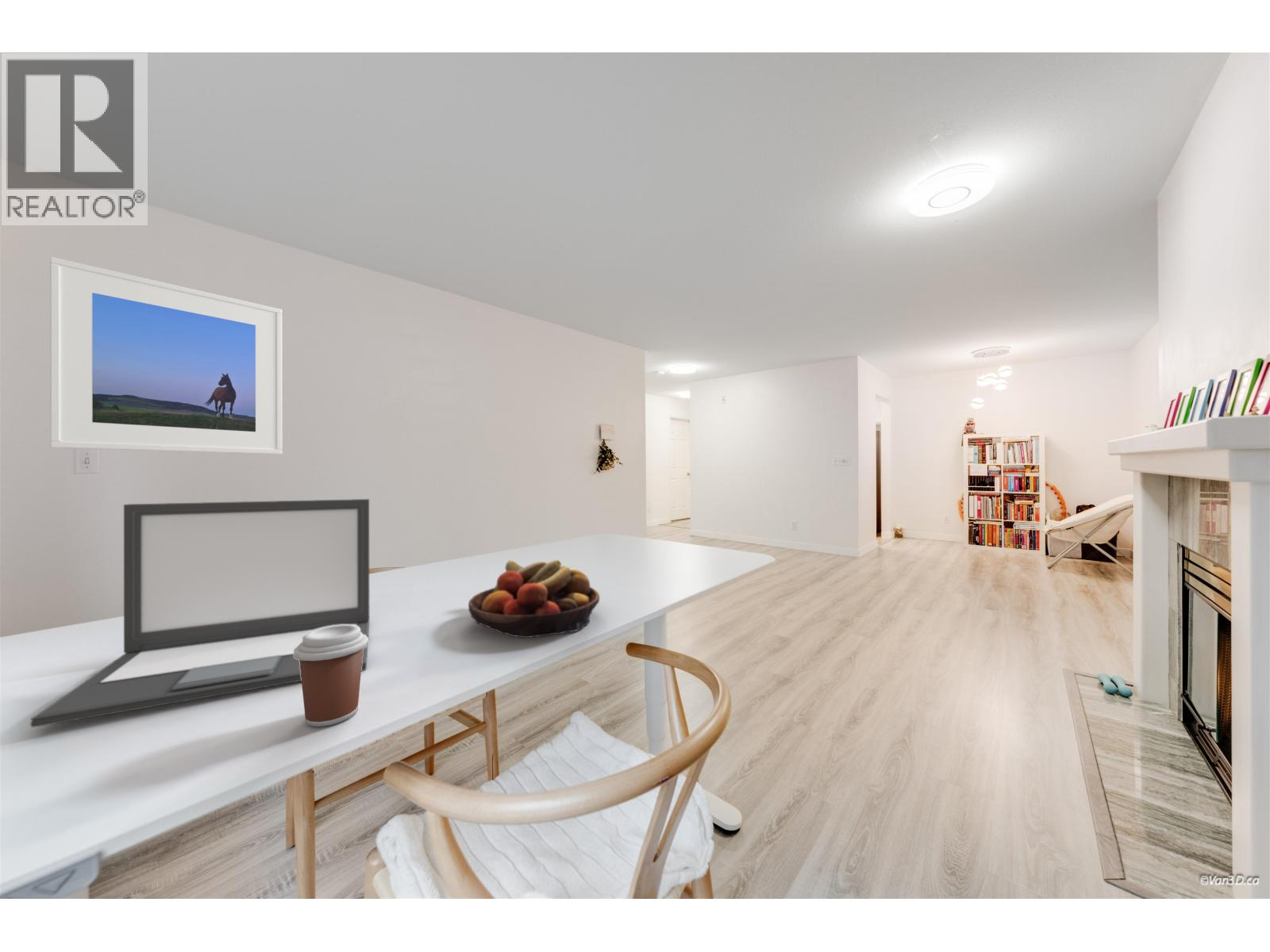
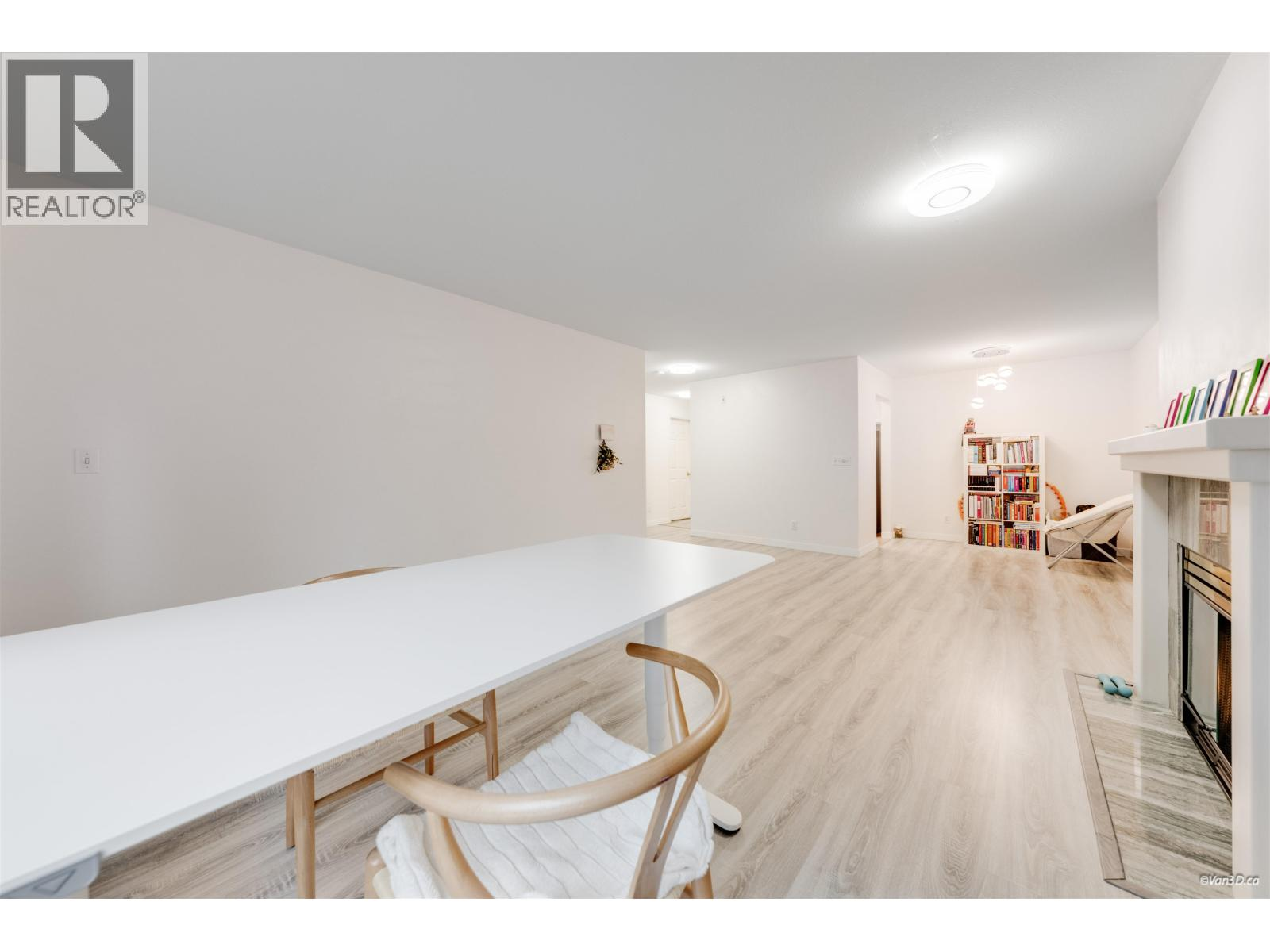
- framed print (181, 369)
- laptop (243, 584)
- coffee cup (332, 673)
- fruit bowl (534, 591)
